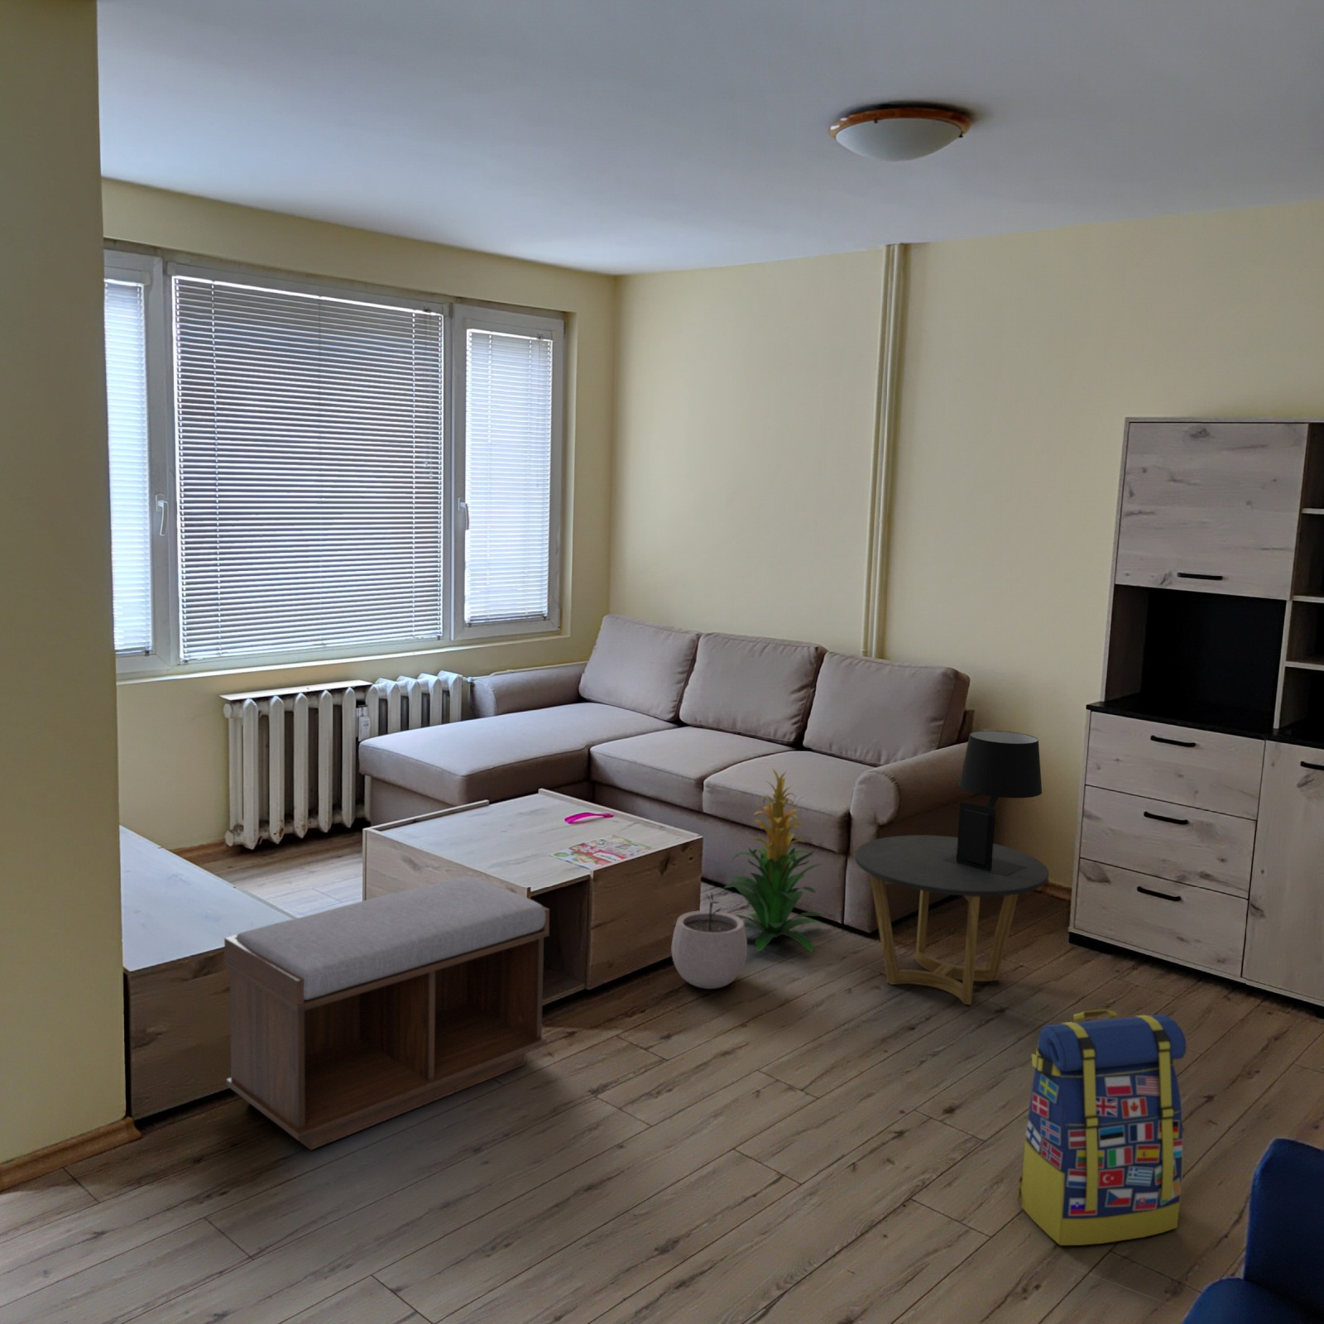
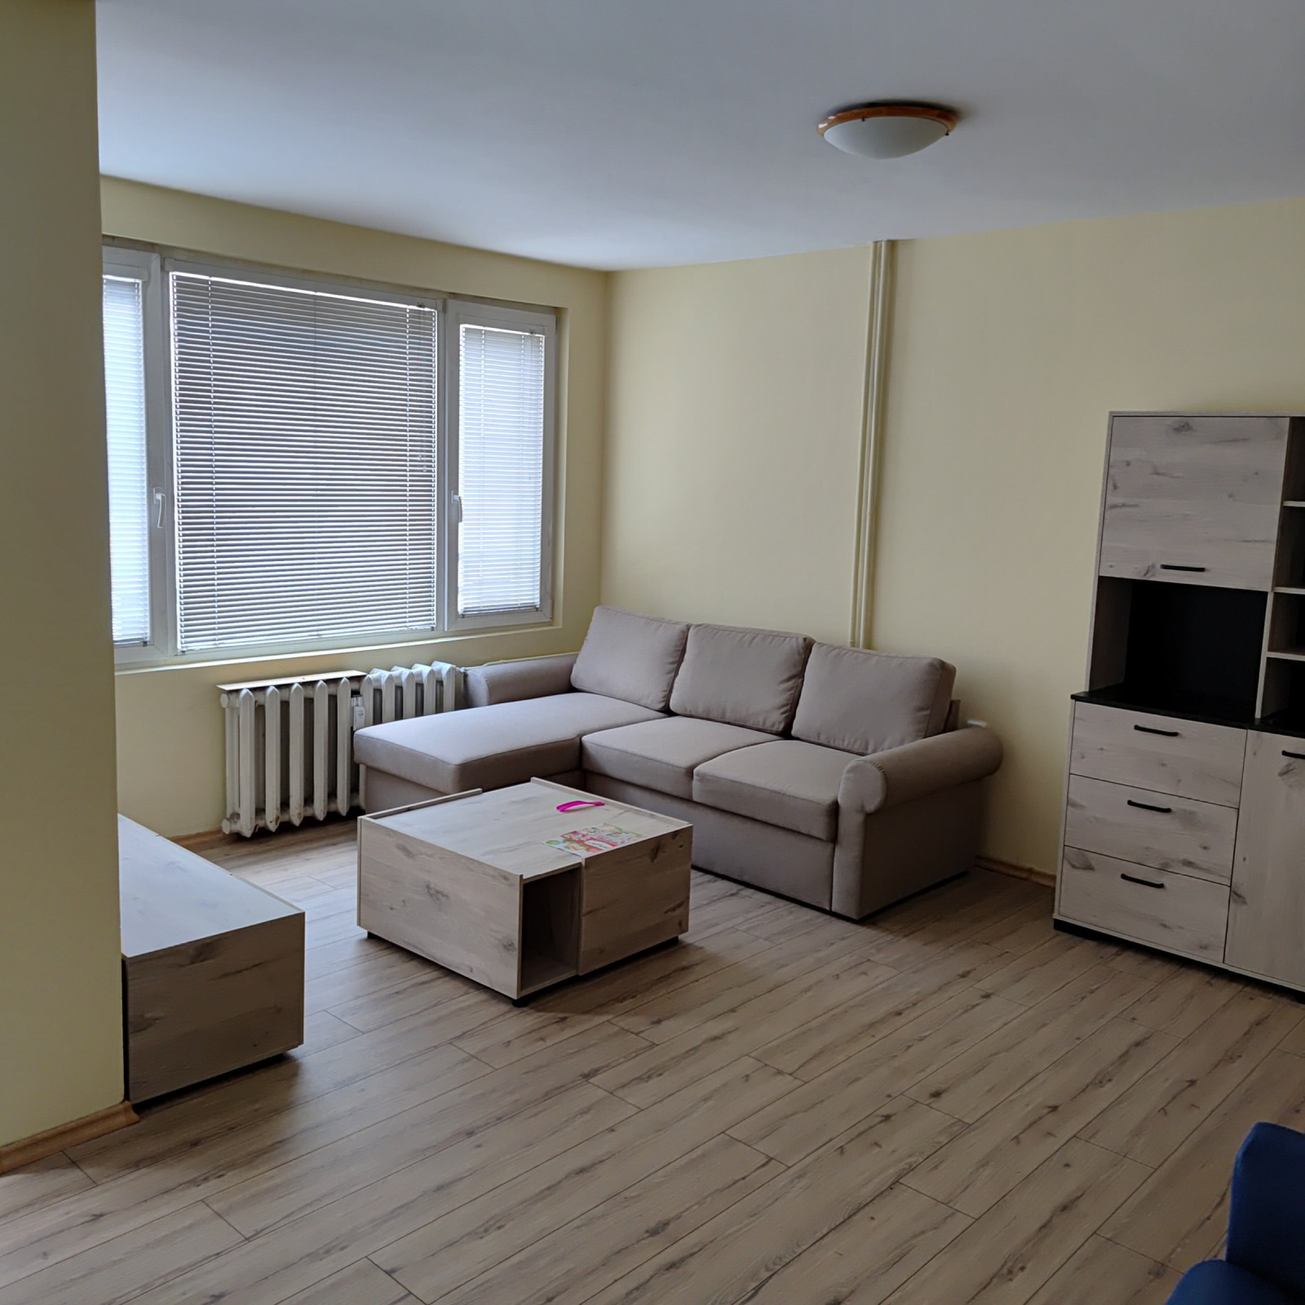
- side table (926, 921)
- indoor plant (777, 854)
- plant pot (709, 938)
- bench (395, 999)
- backpack (1101, 1118)
- table lamp (997, 798)
